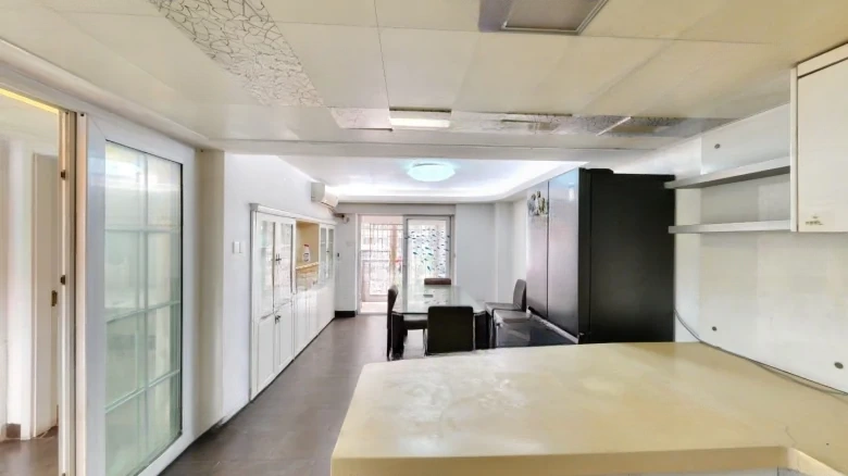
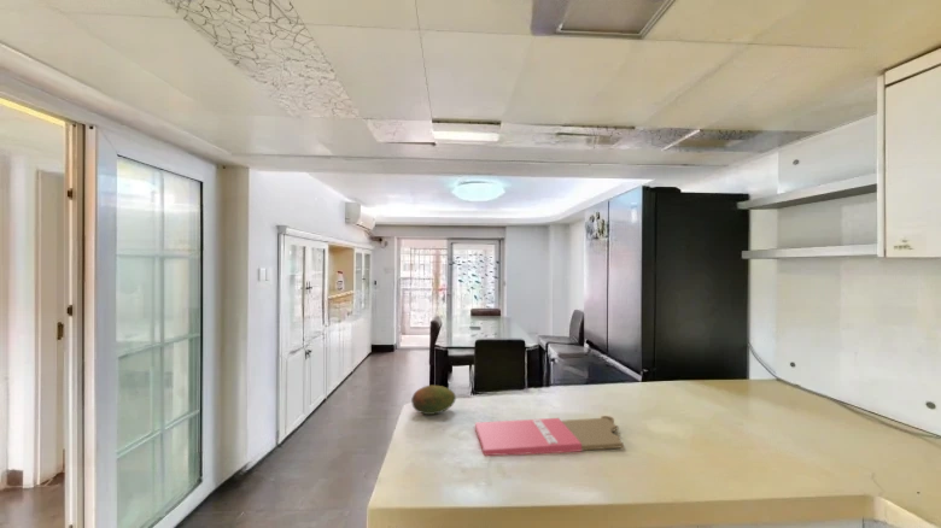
+ cutting board (554, 432)
+ fruit (433, 399)
